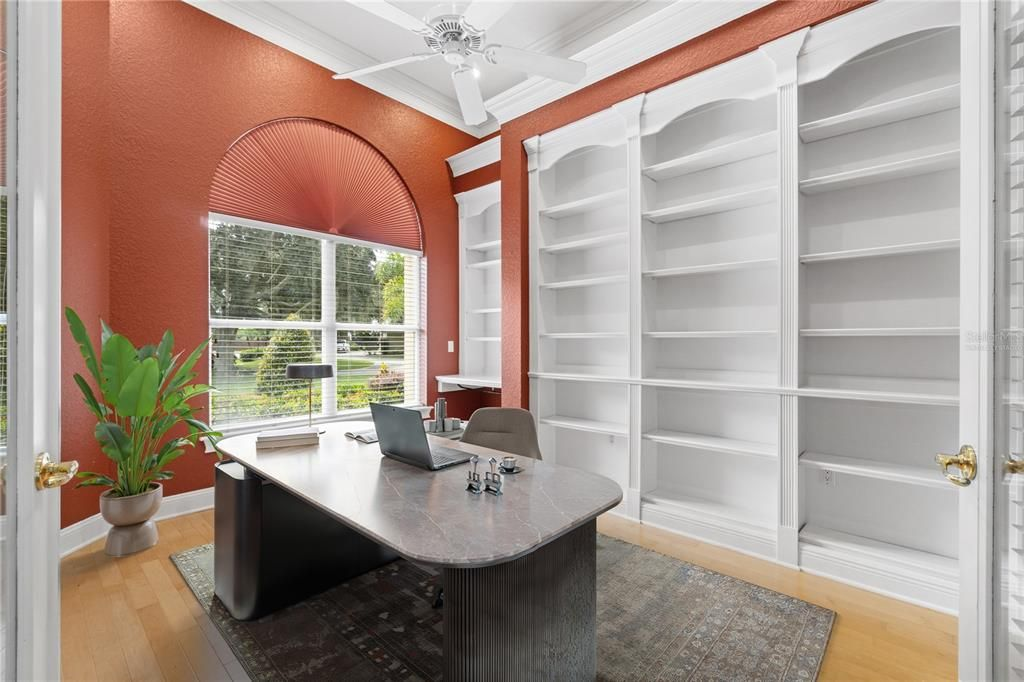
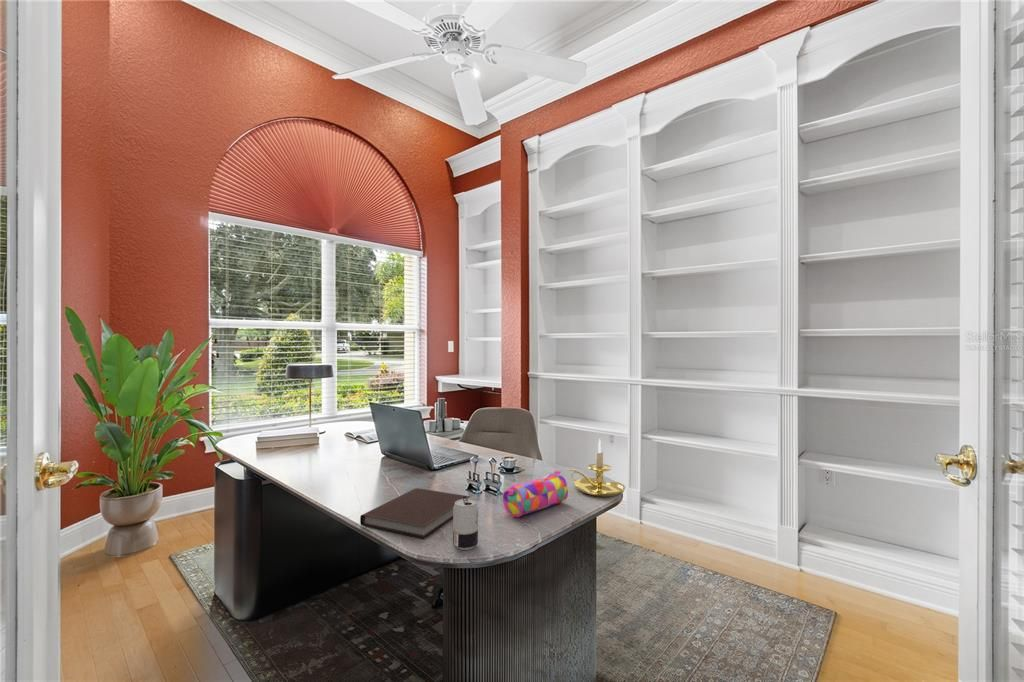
+ pencil case (536, 492)
+ notebook (418, 510)
+ beverage can (465, 521)
+ candle holder (595, 464)
